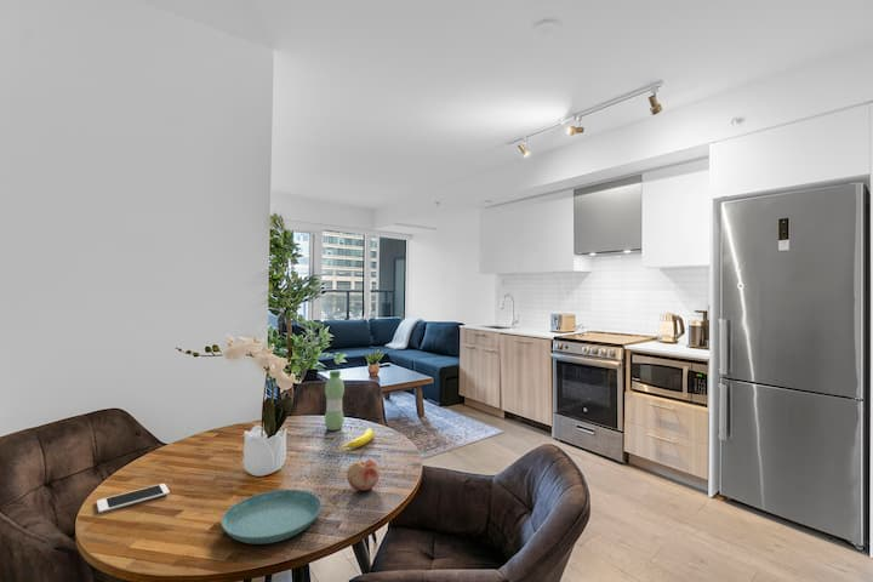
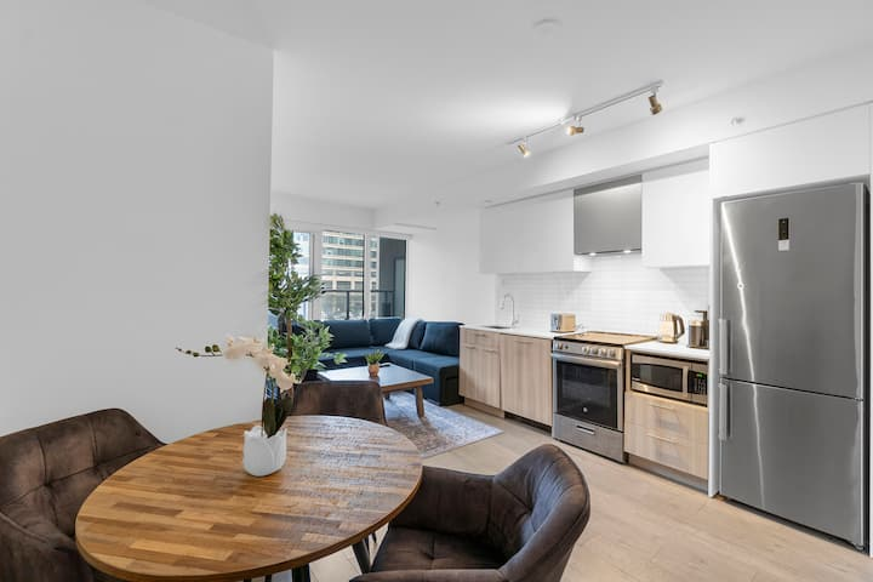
- water bottle (333, 399)
- fruit (363, 474)
- banana (361, 438)
- cell phone (133, 497)
- saucer (273, 515)
